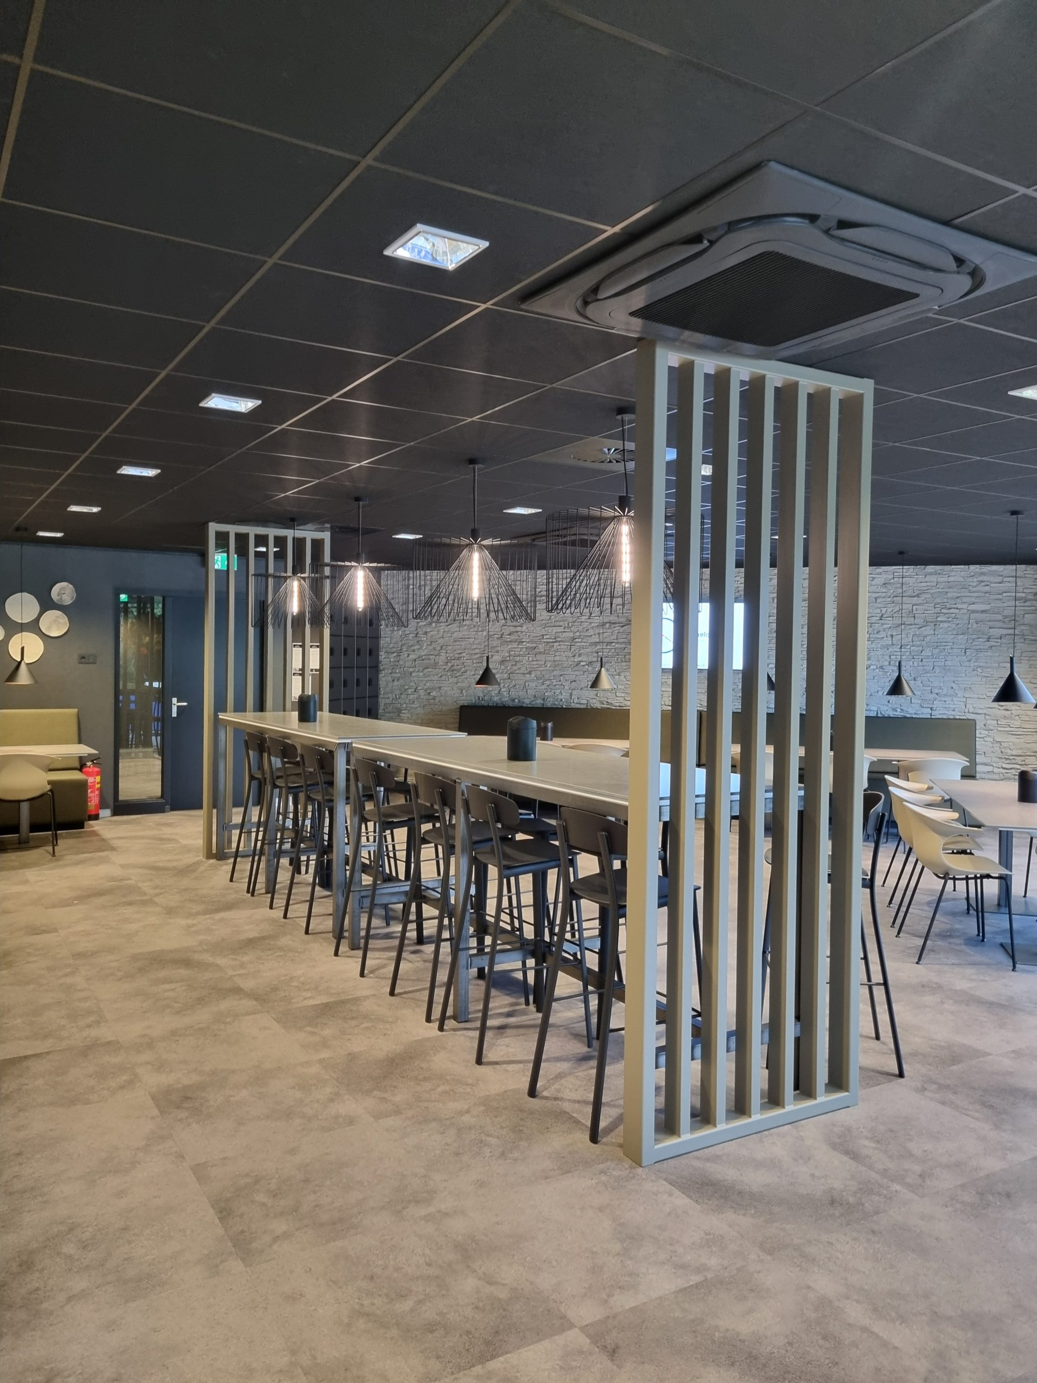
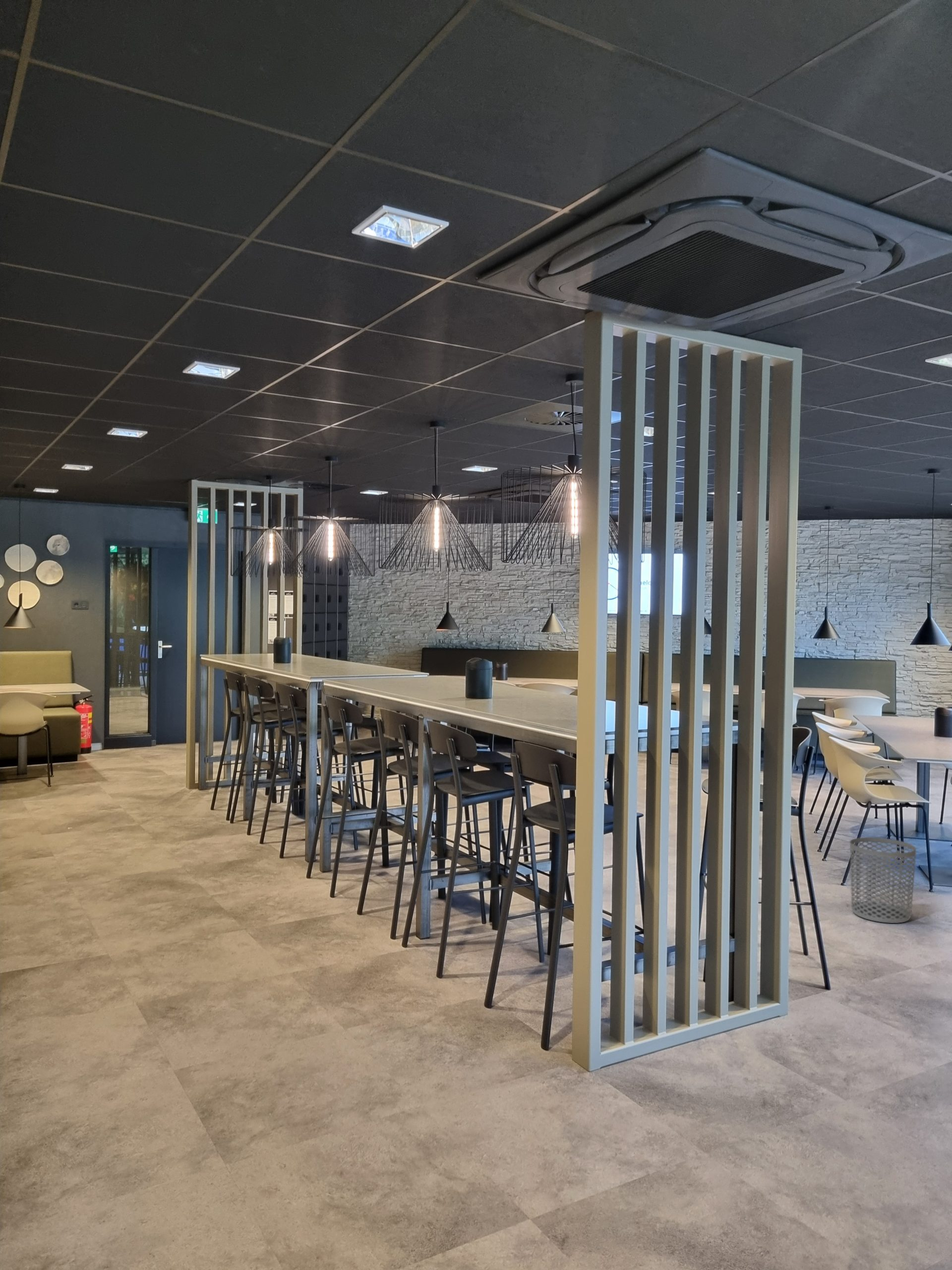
+ waste bin (882, 880)
